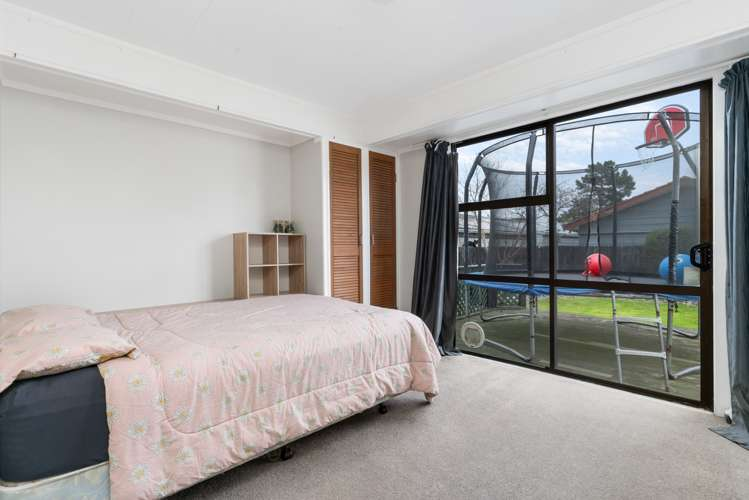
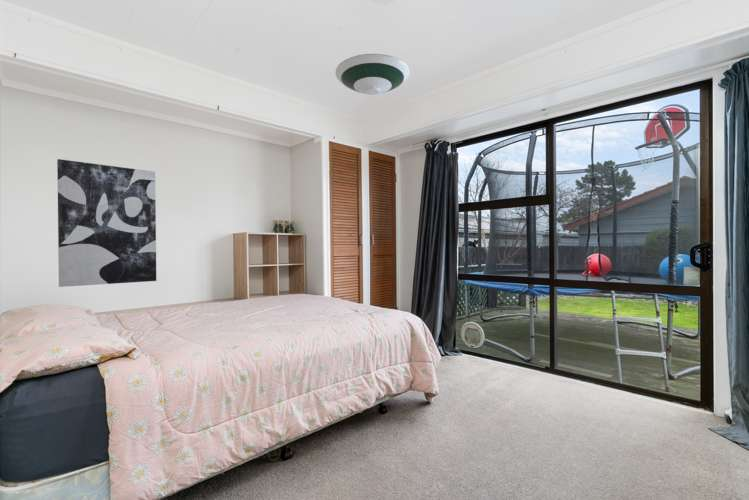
+ wall art (110, 224)
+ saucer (372, 83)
